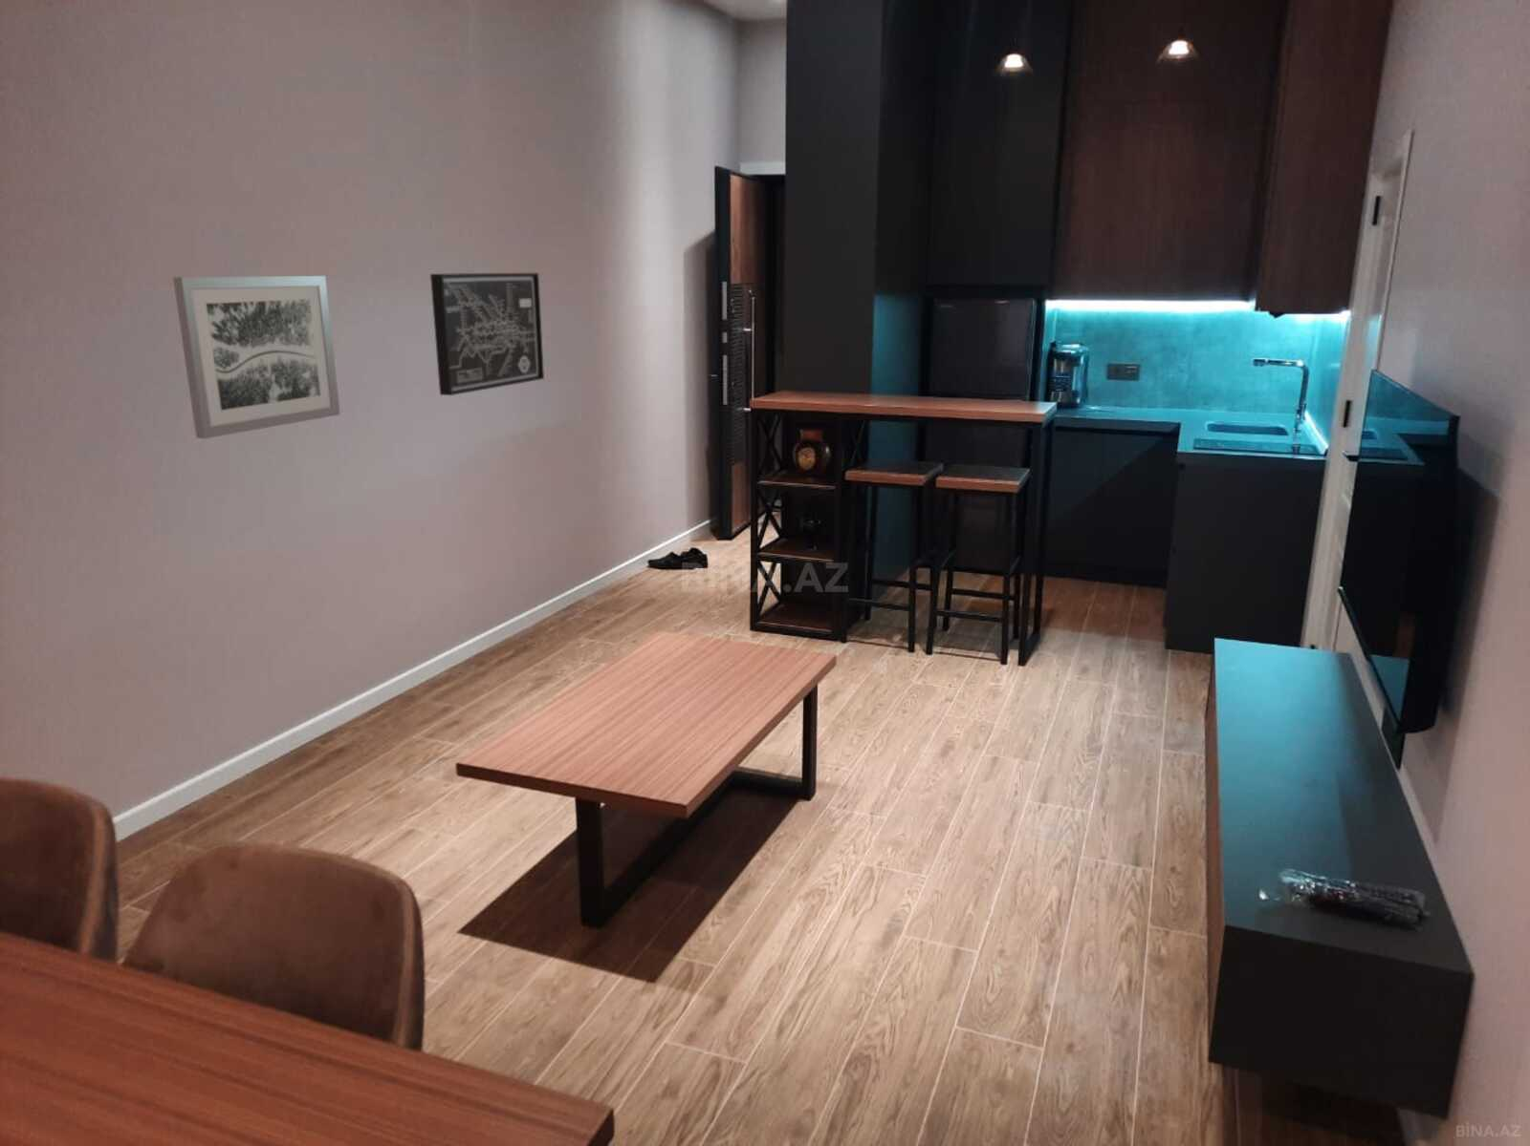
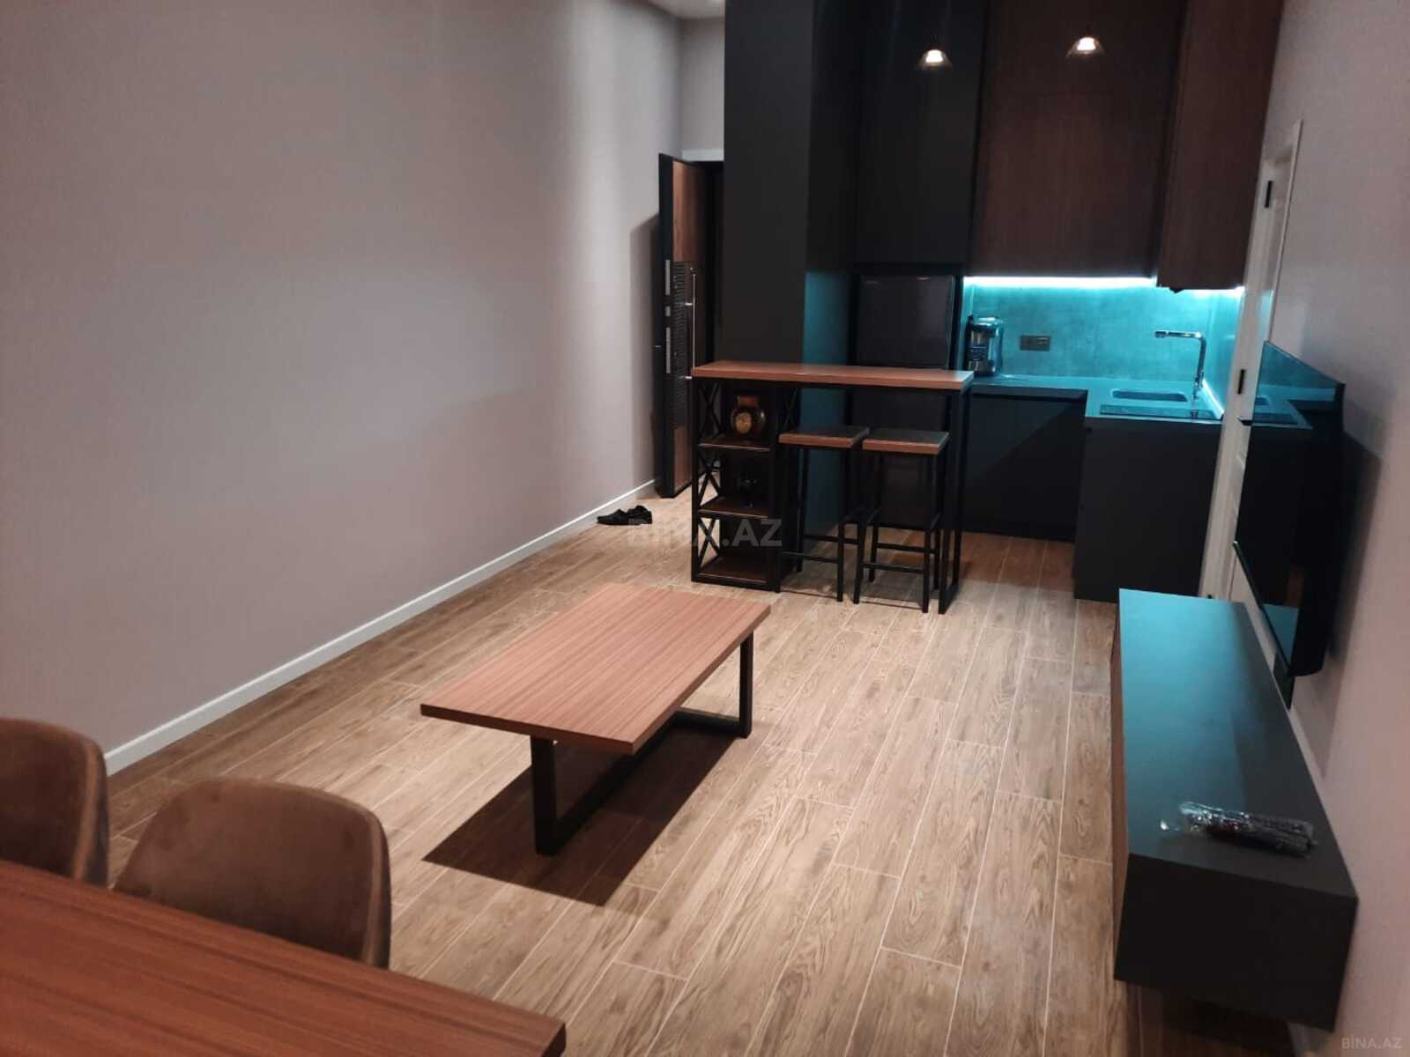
- wall art (492, 330)
- wall art (264, 353)
